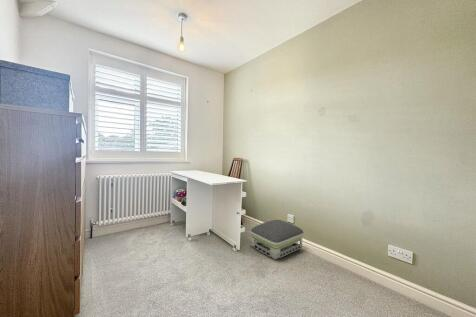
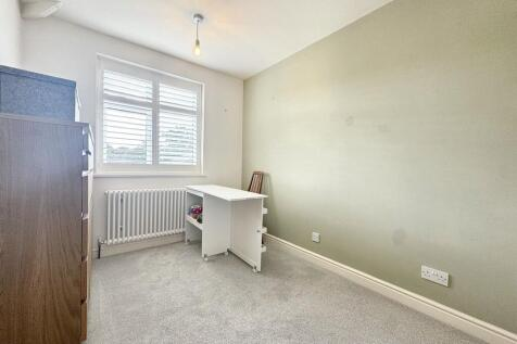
- air purifier (277, 235)
